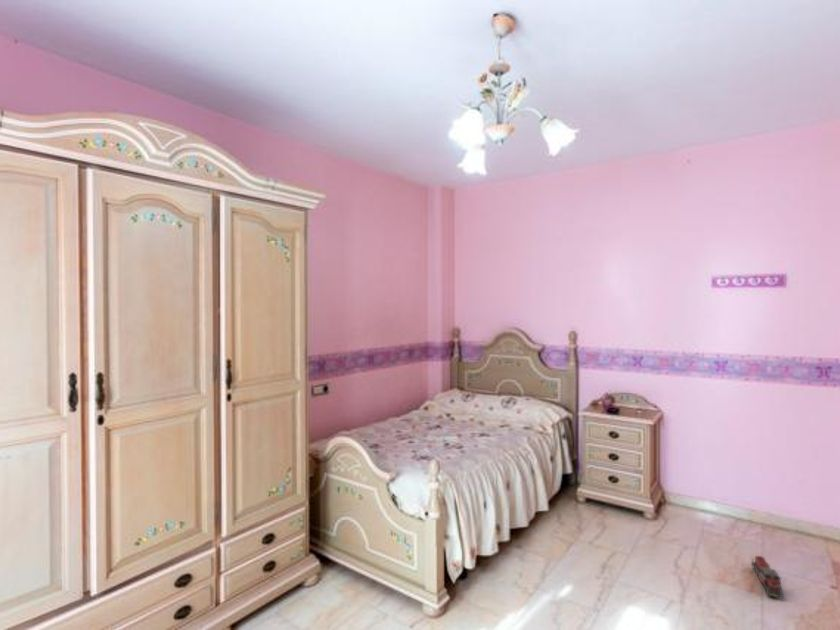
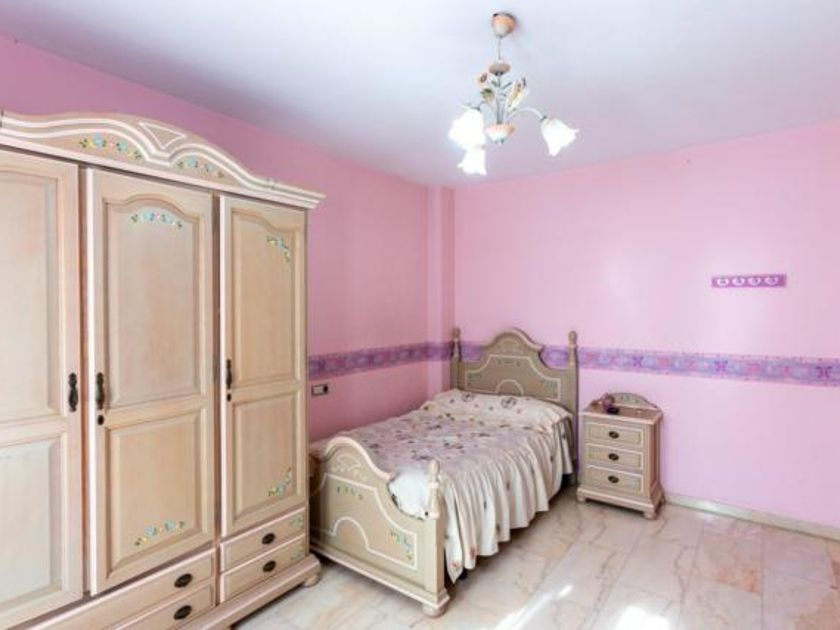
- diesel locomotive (766, 573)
